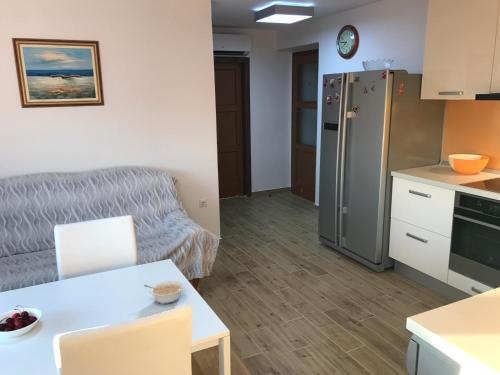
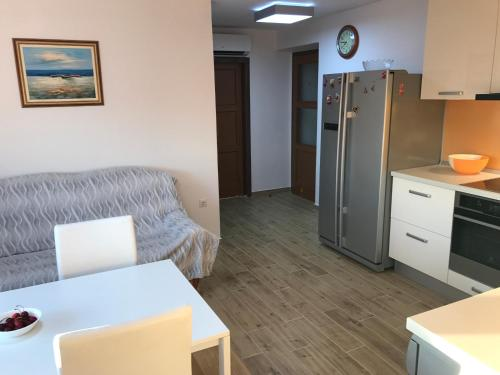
- legume (165, 292)
